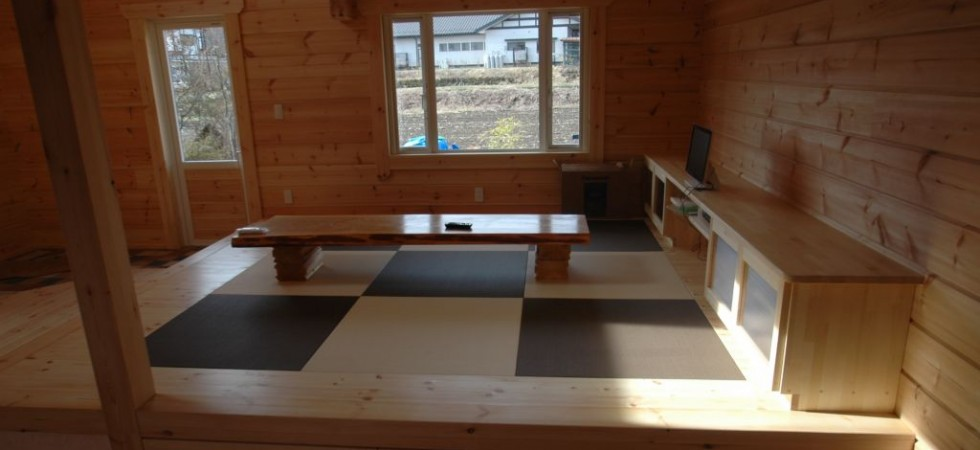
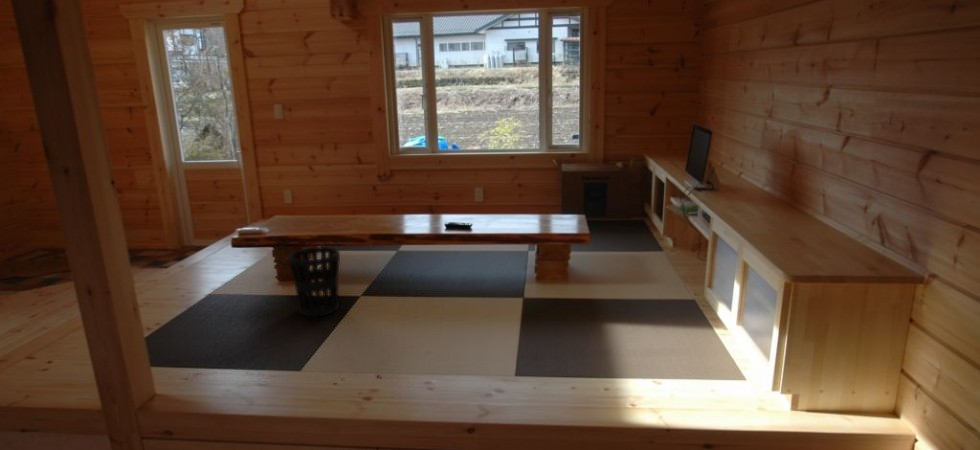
+ wastebasket (316, 281)
